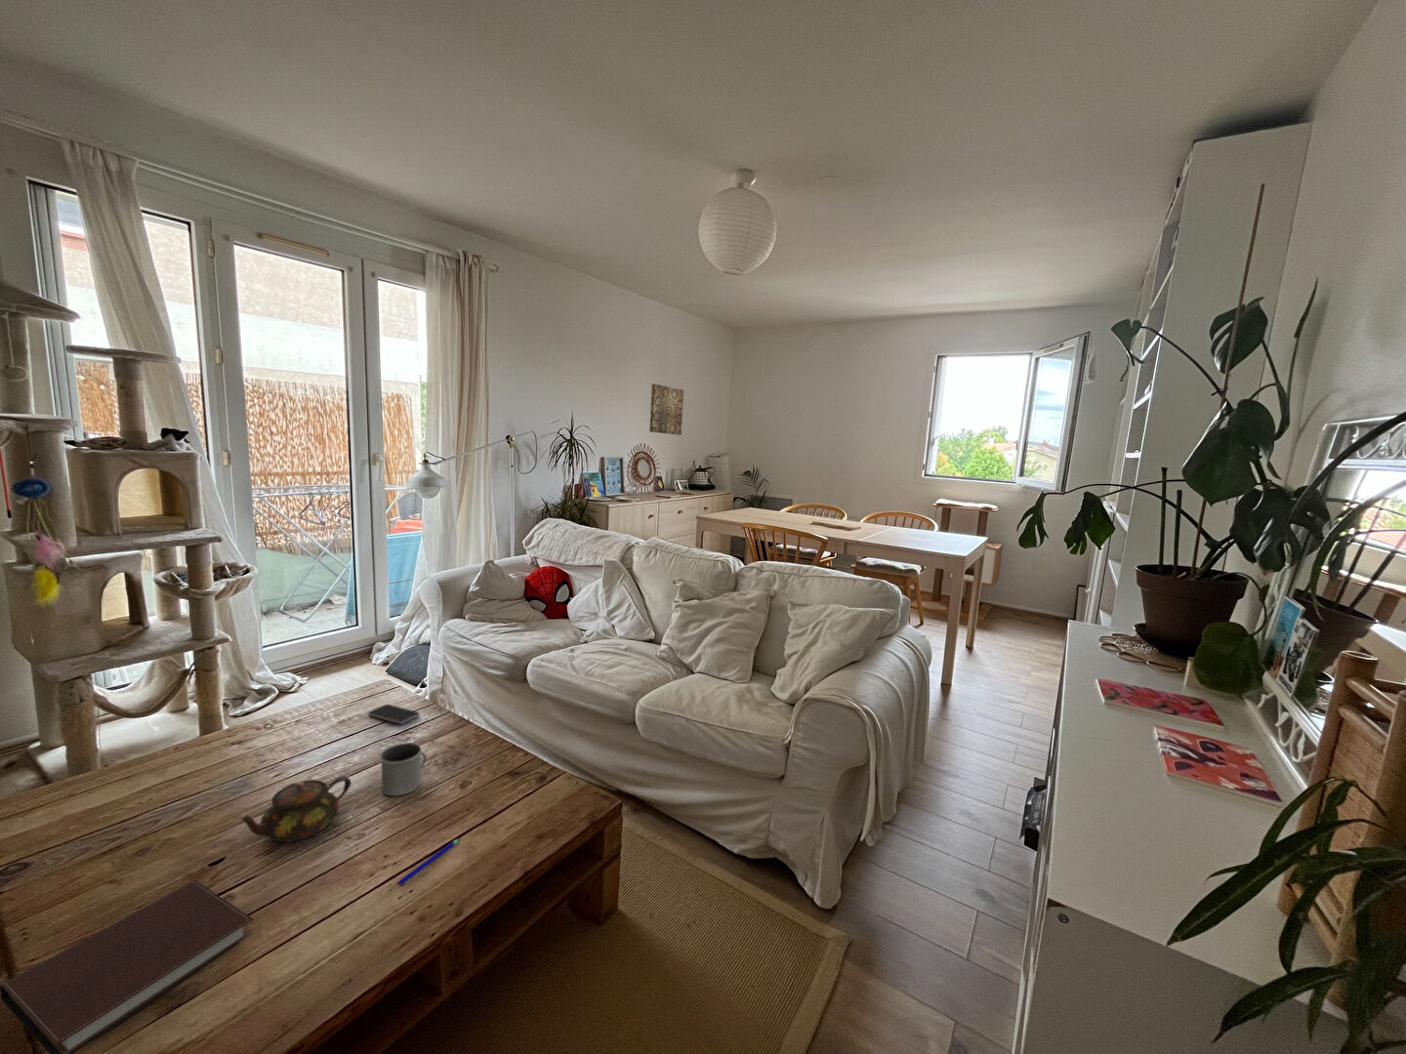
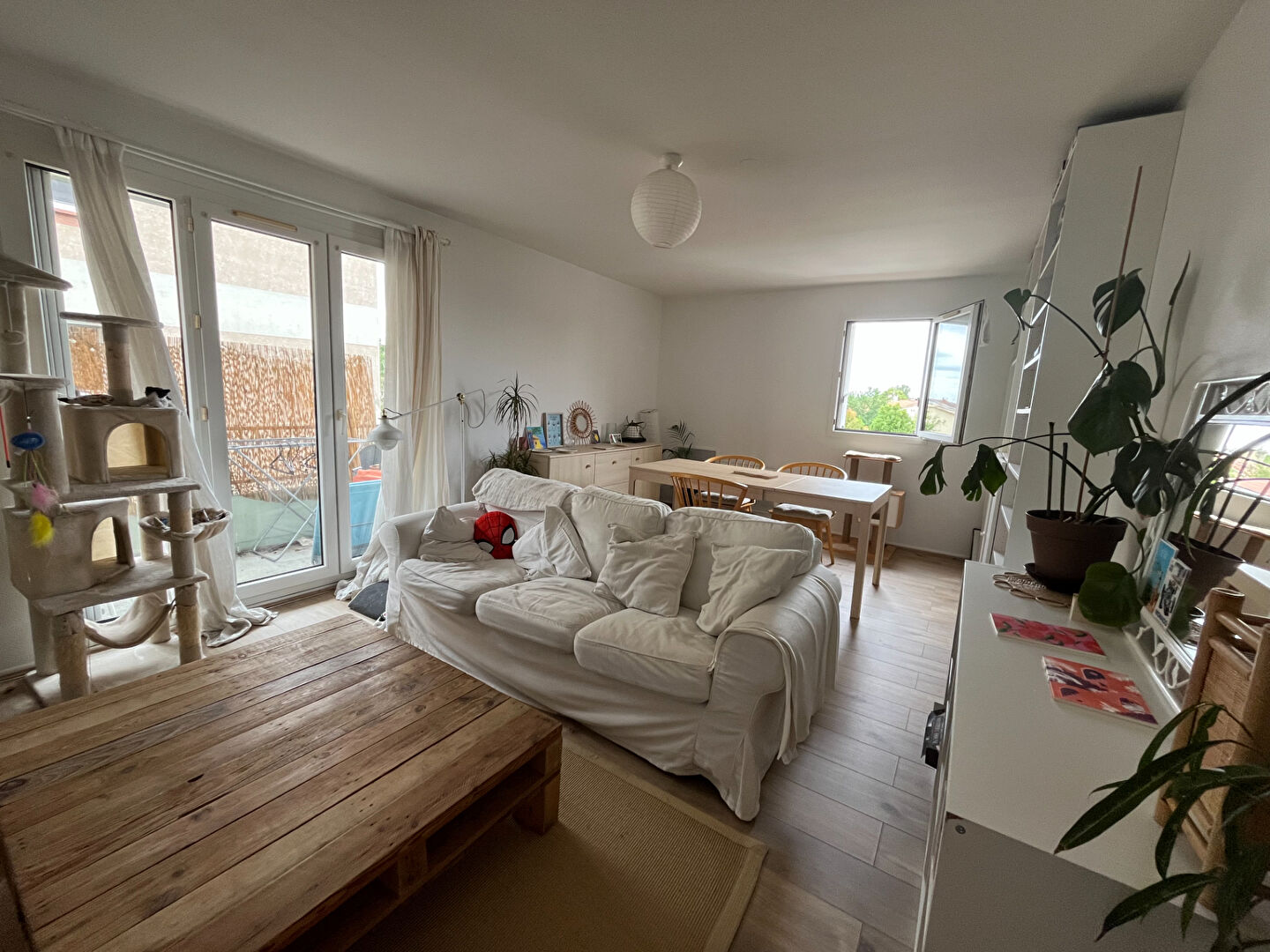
- mug (405, 766)
- teapot (299, 806)
- smartphone (393, 713)
- wall art (666, 410)
- notebook (136, 957)
- pen (430, 860)
